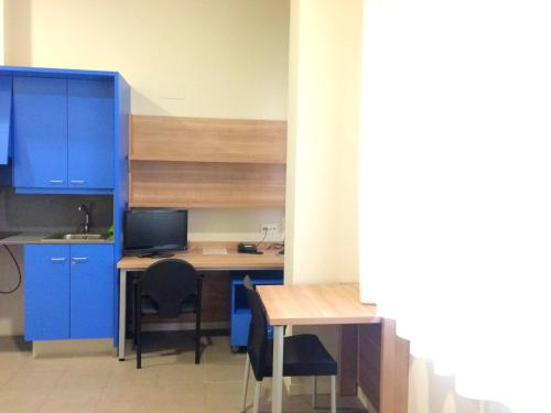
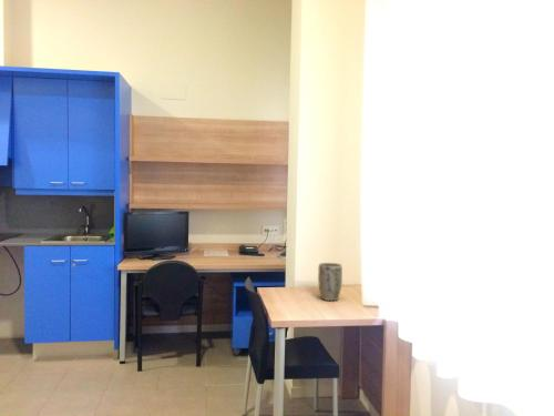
+ plant pot (329, 281)
